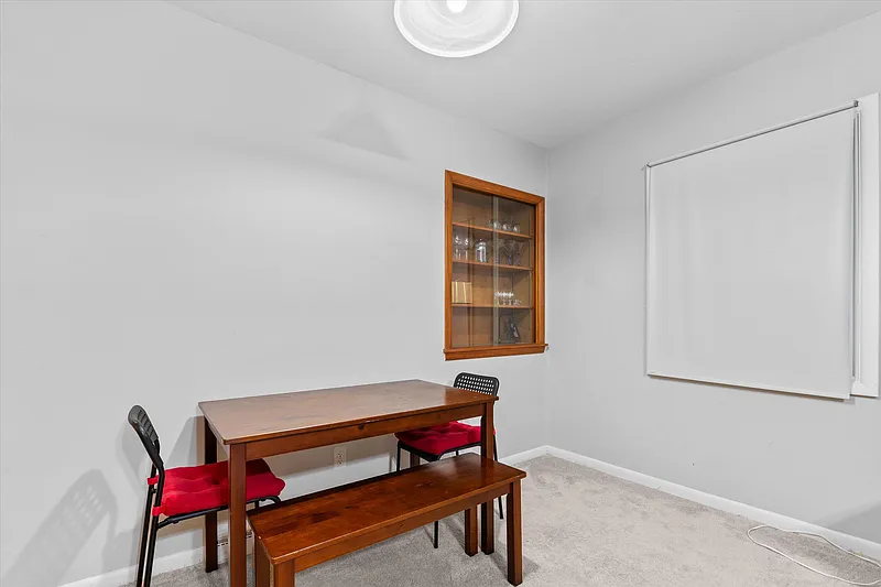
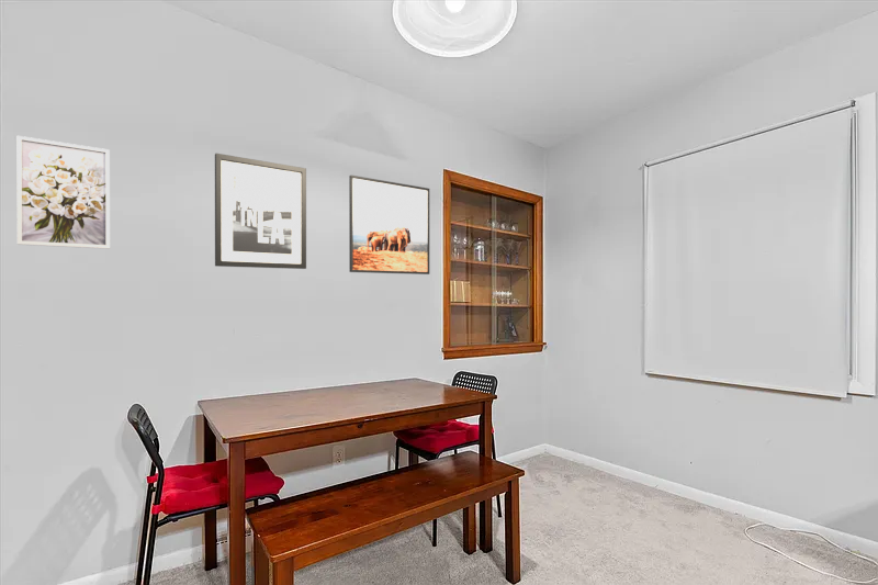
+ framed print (392, 227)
+ wall art (66, 194)
+ wall art (262, 214)
